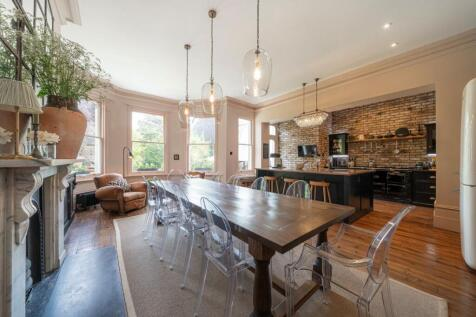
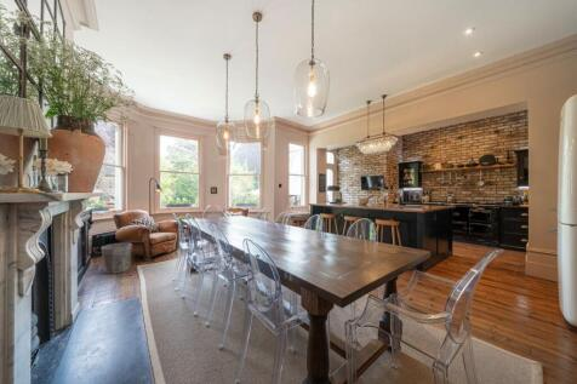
+ waste bin (116, 258)
